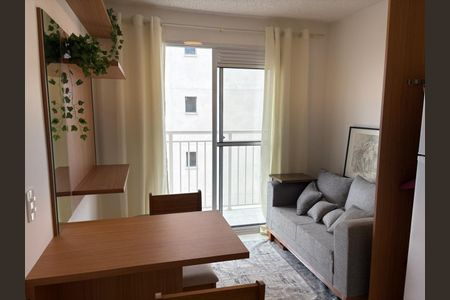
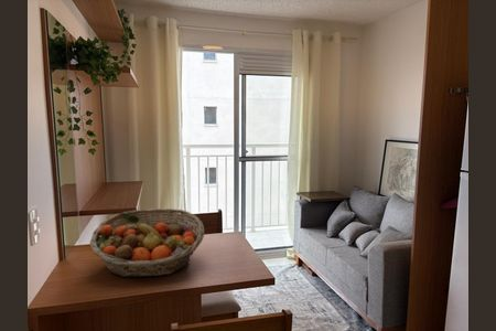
+ fruit basket (149, 241)
